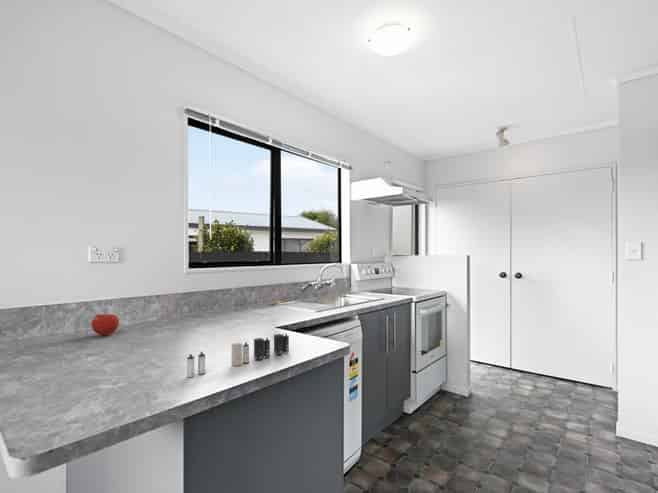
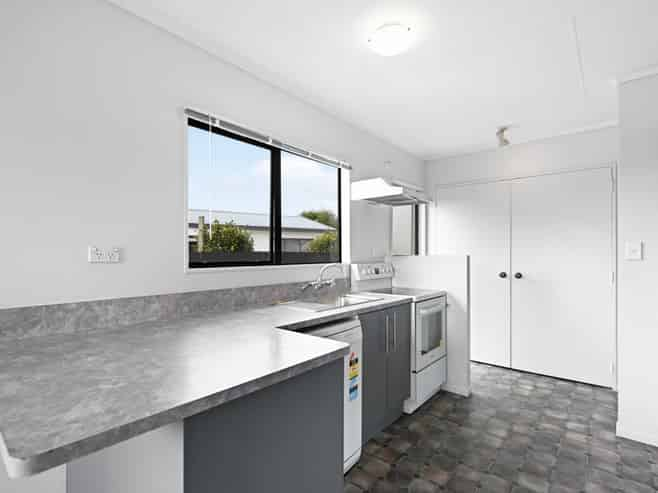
- fruit (105, 322)
- bottle (243, 352)
